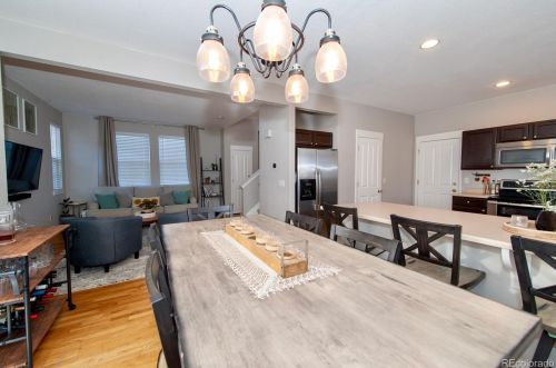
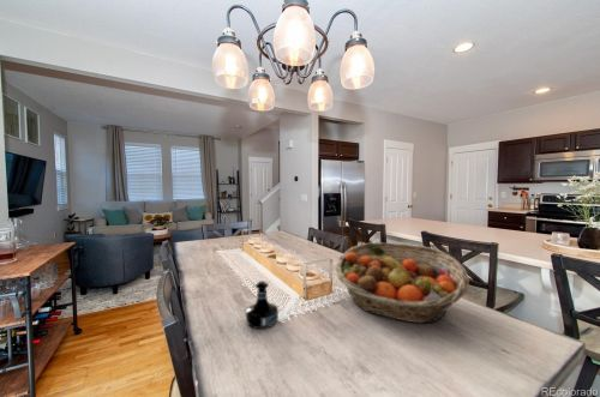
+ fruit basket (395, 276)
+ tequila bottle (262, 301)
